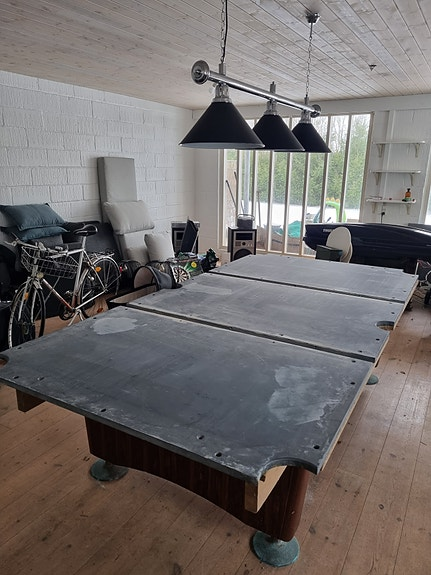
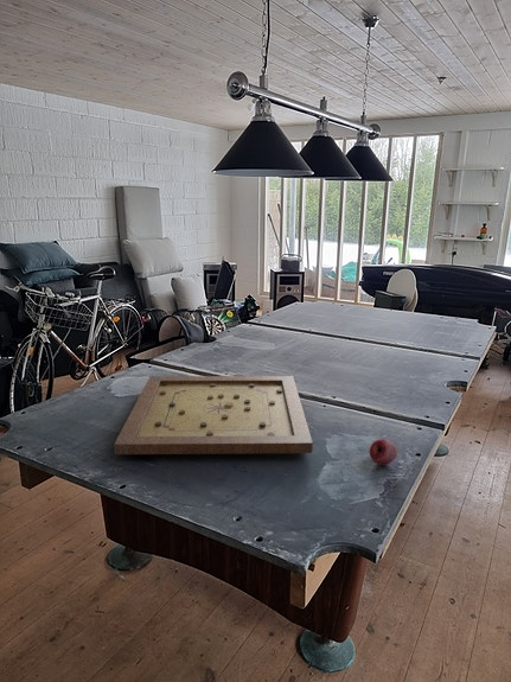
+ fruit (383, 451)
+ gameboard (218, 412)
